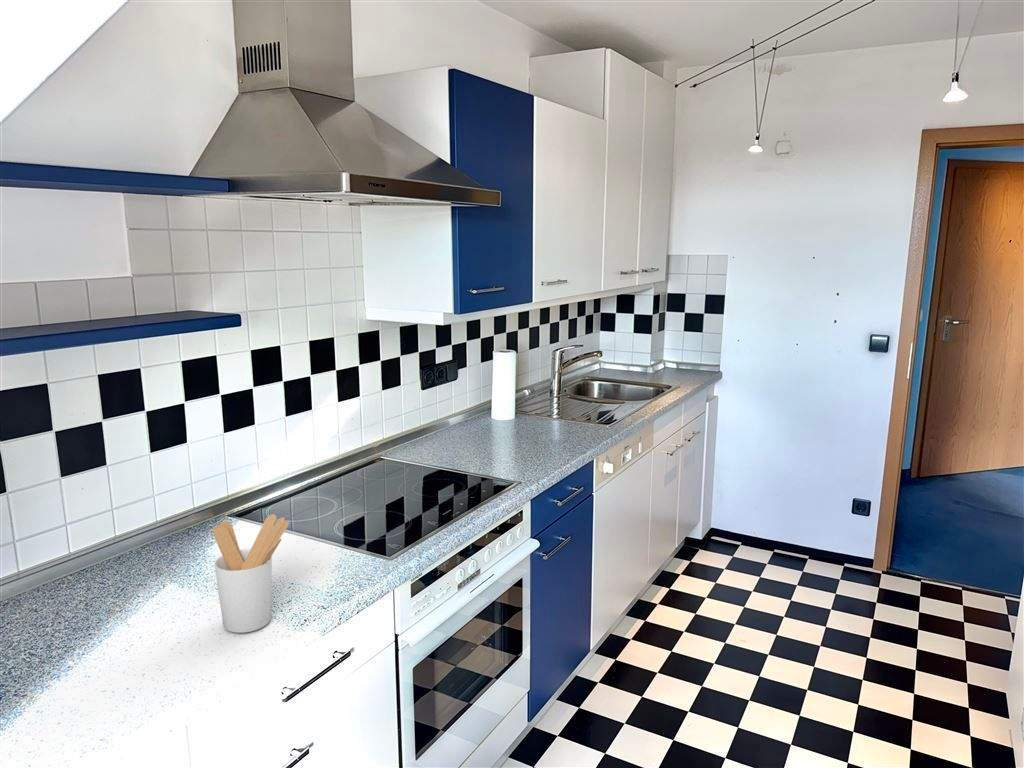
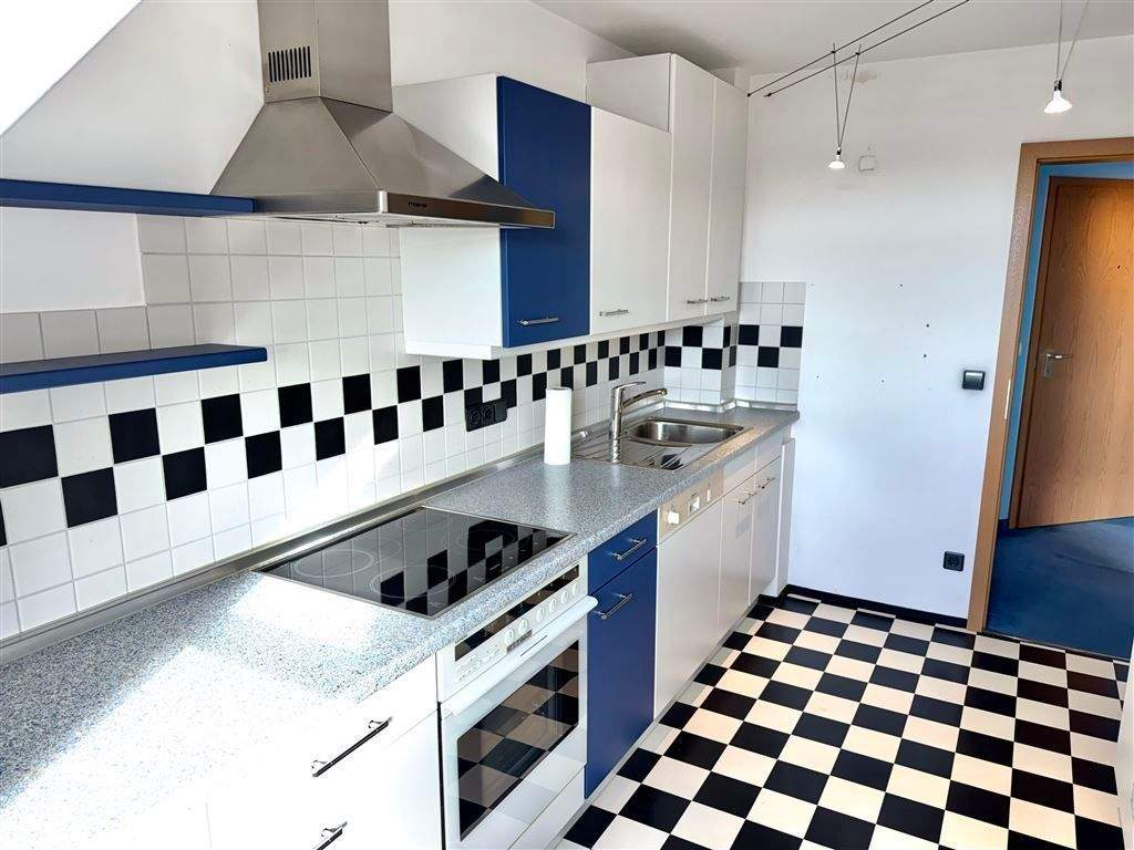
- utensil holder (255, 570)
